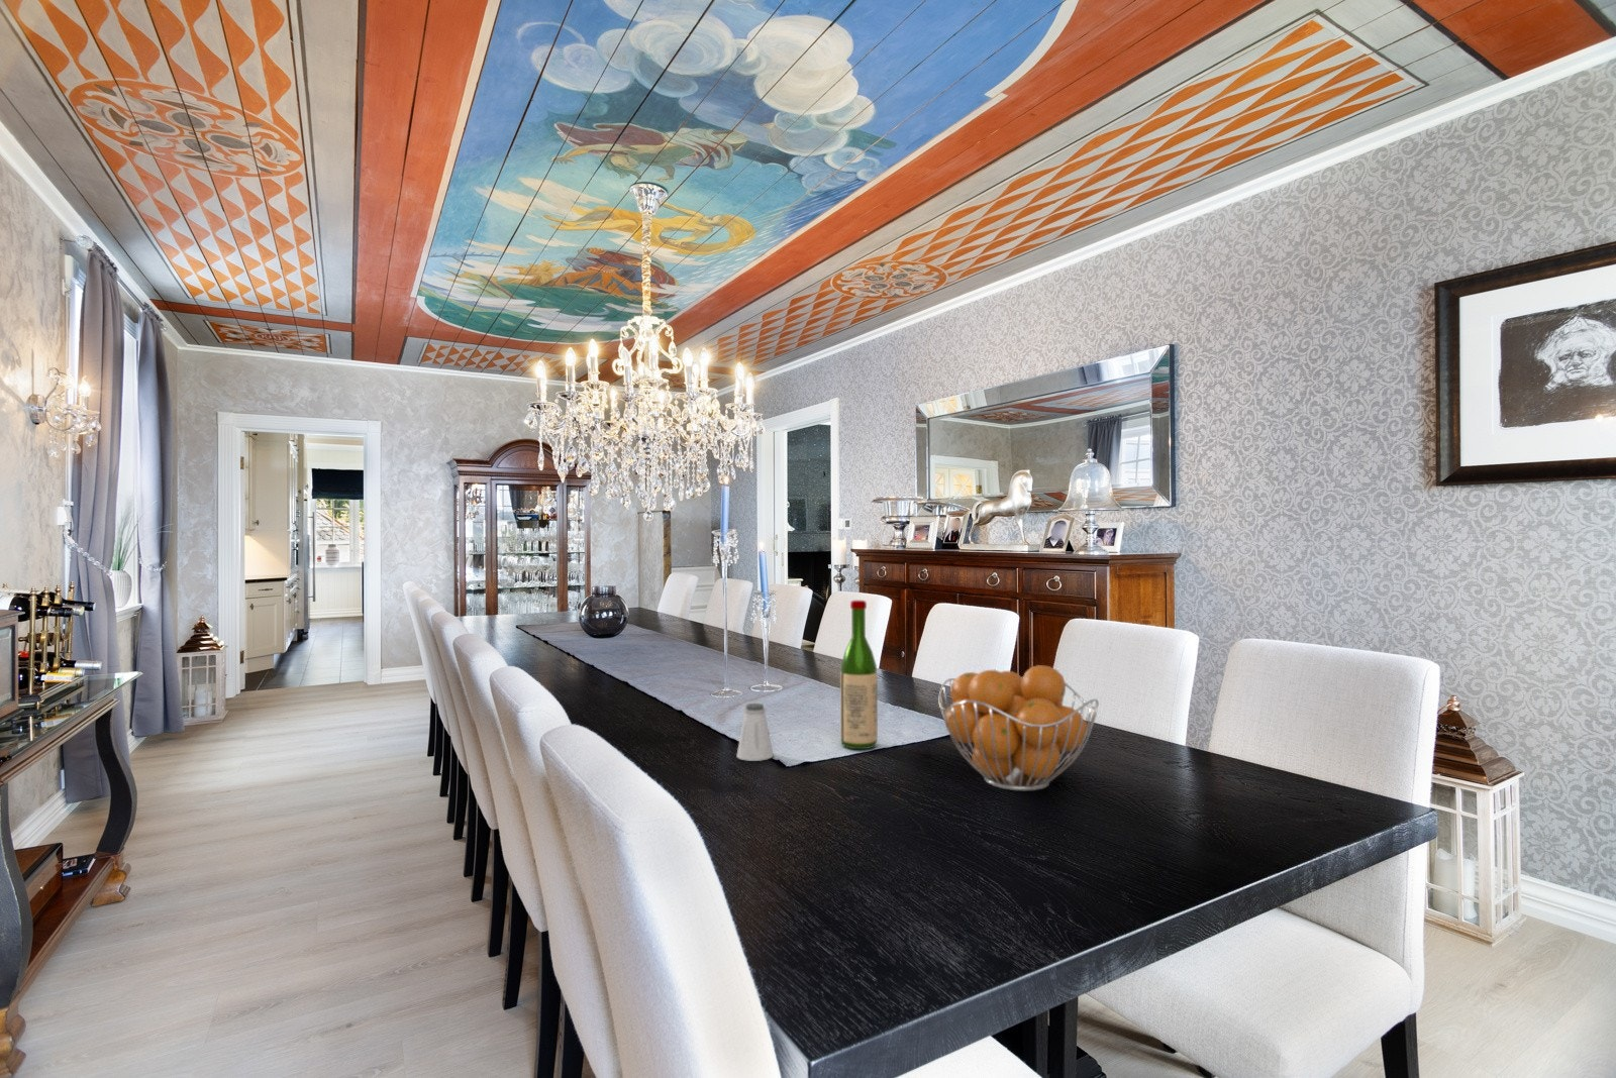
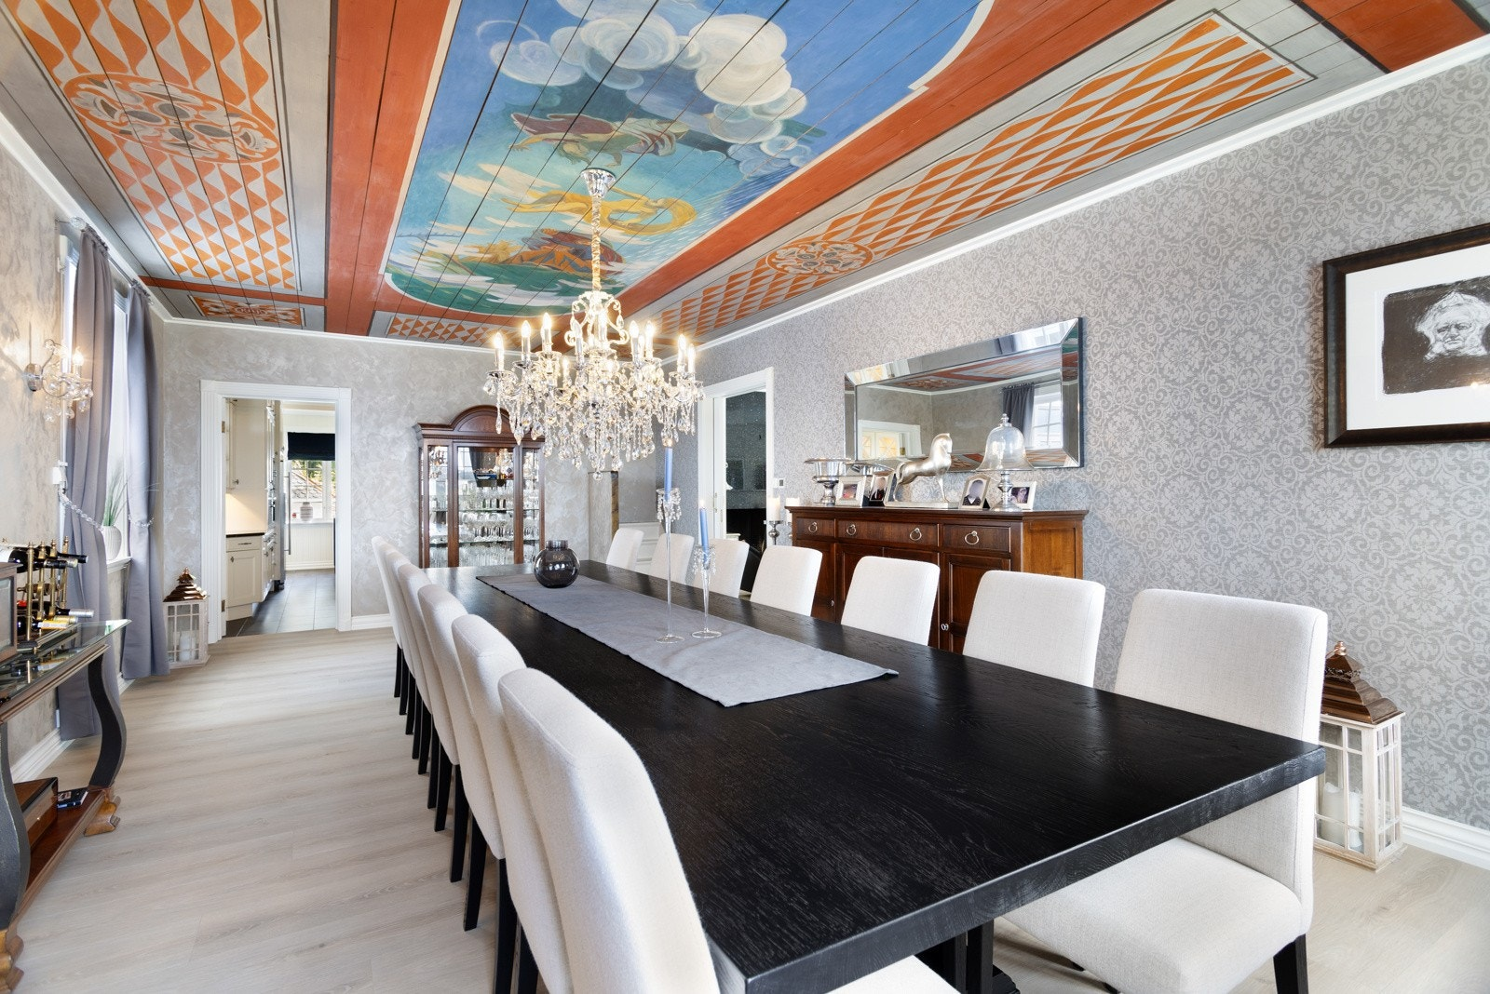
- saltshaker (754, 730)
- wine bottle (858, 673)
- fruit basket (1016, 723)
